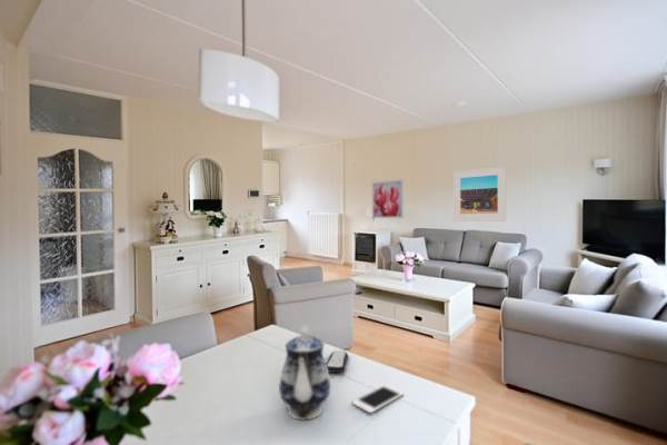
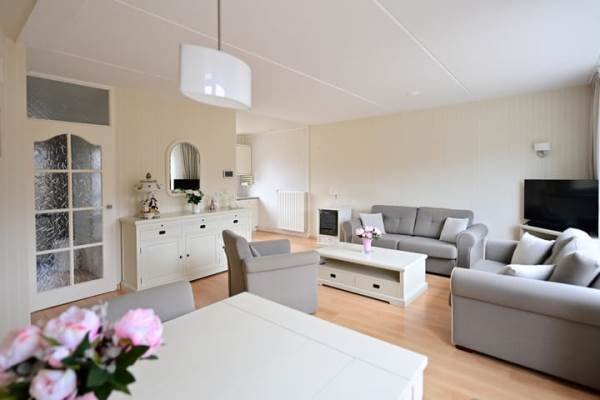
- cell phone (378, 397)
- wall art (387, 199)
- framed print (478, 195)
- teapot (305, 368)
- remote control (337, 360)
